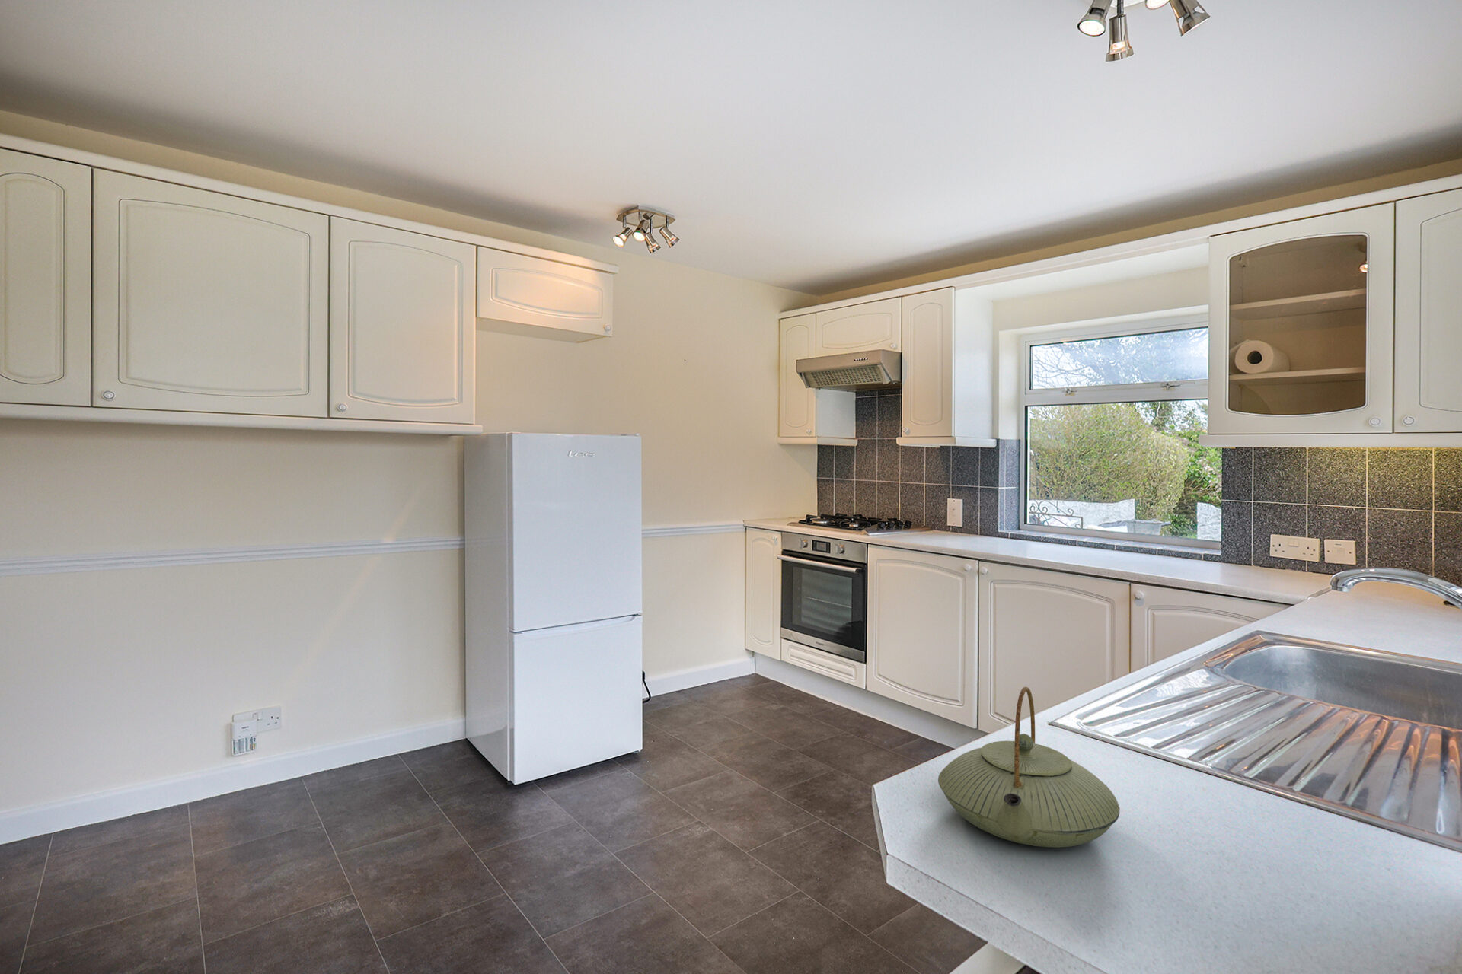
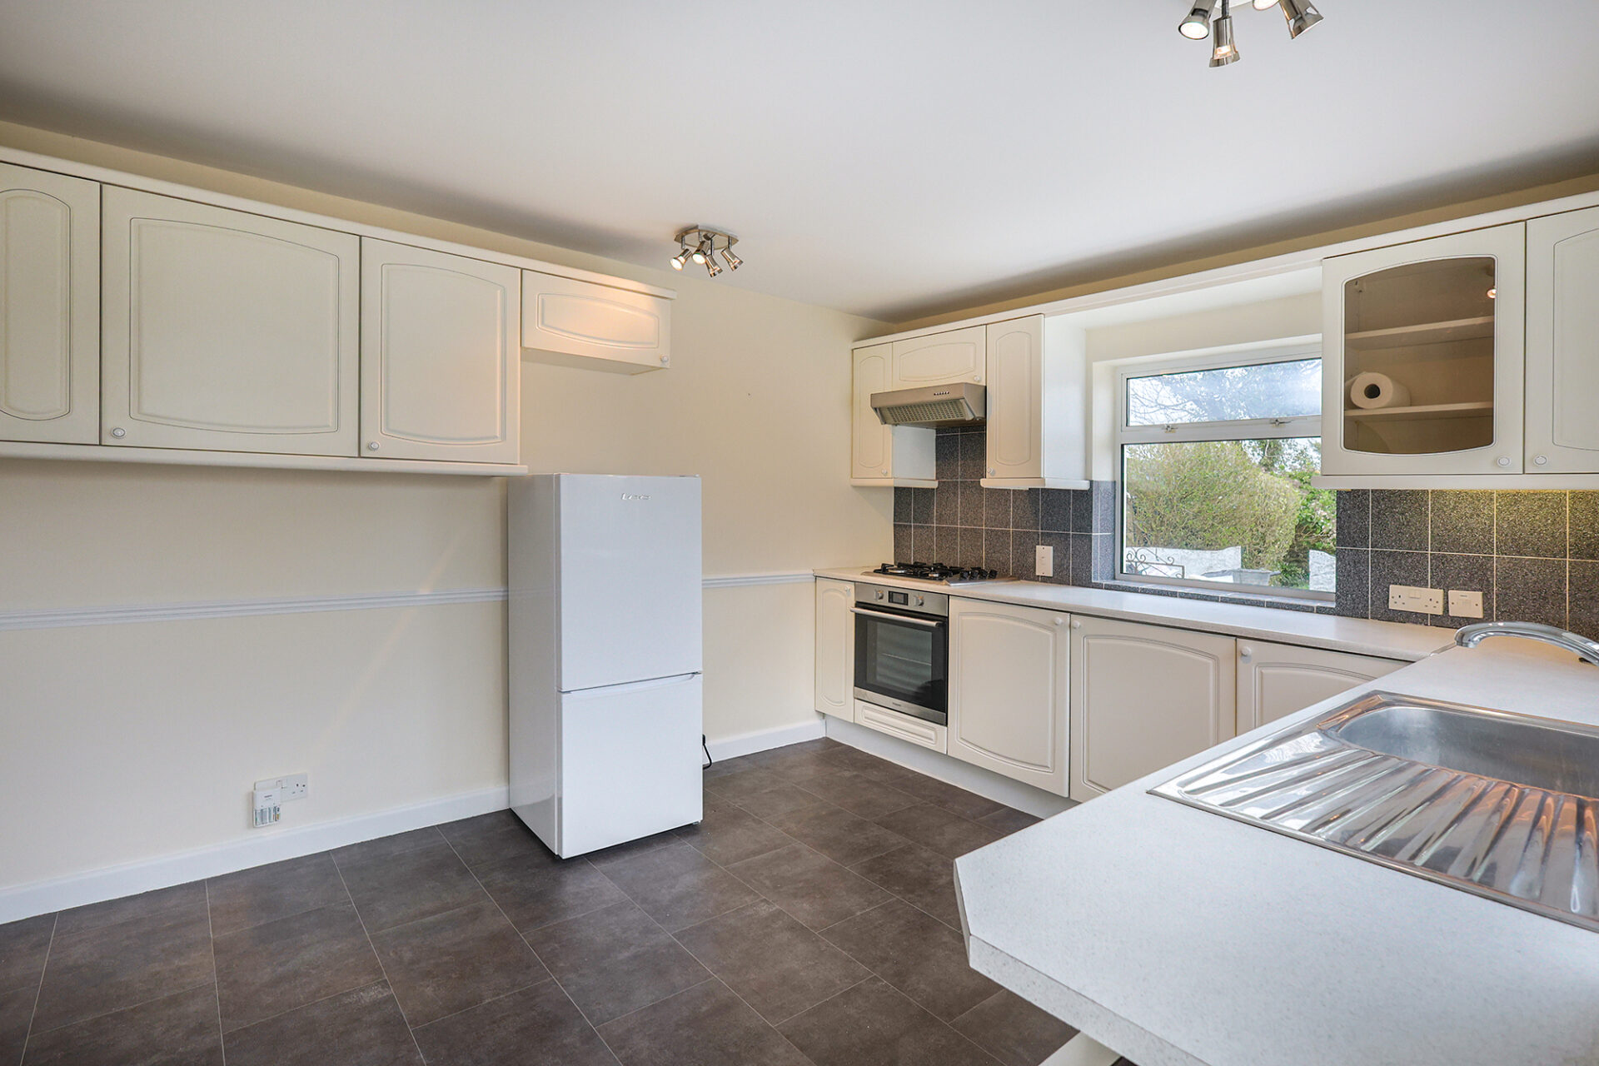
- teapot (1024, 759)
